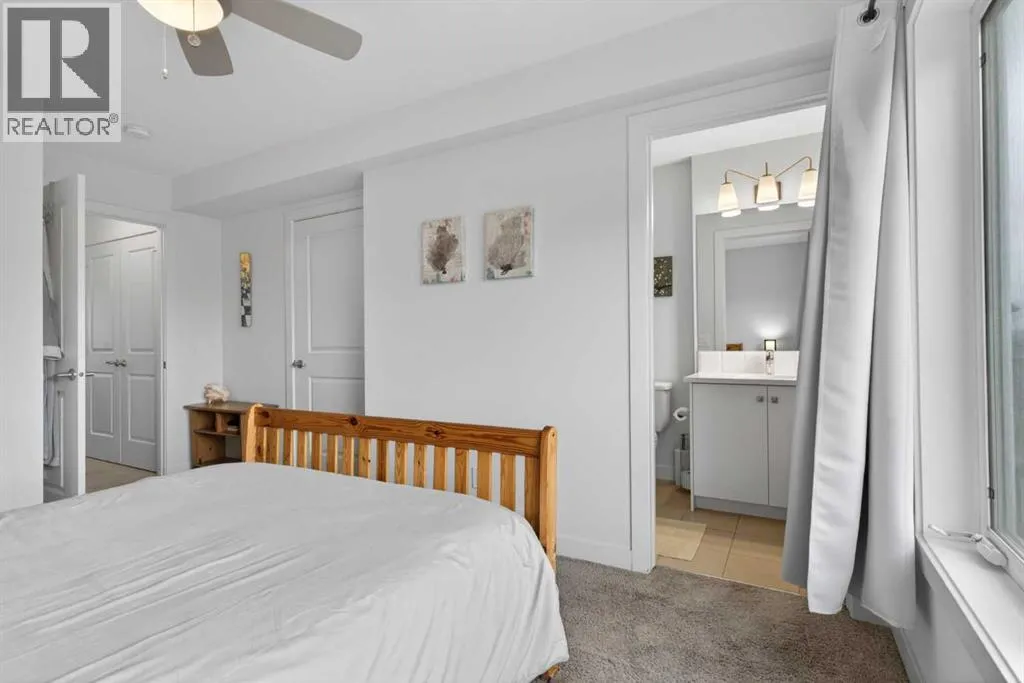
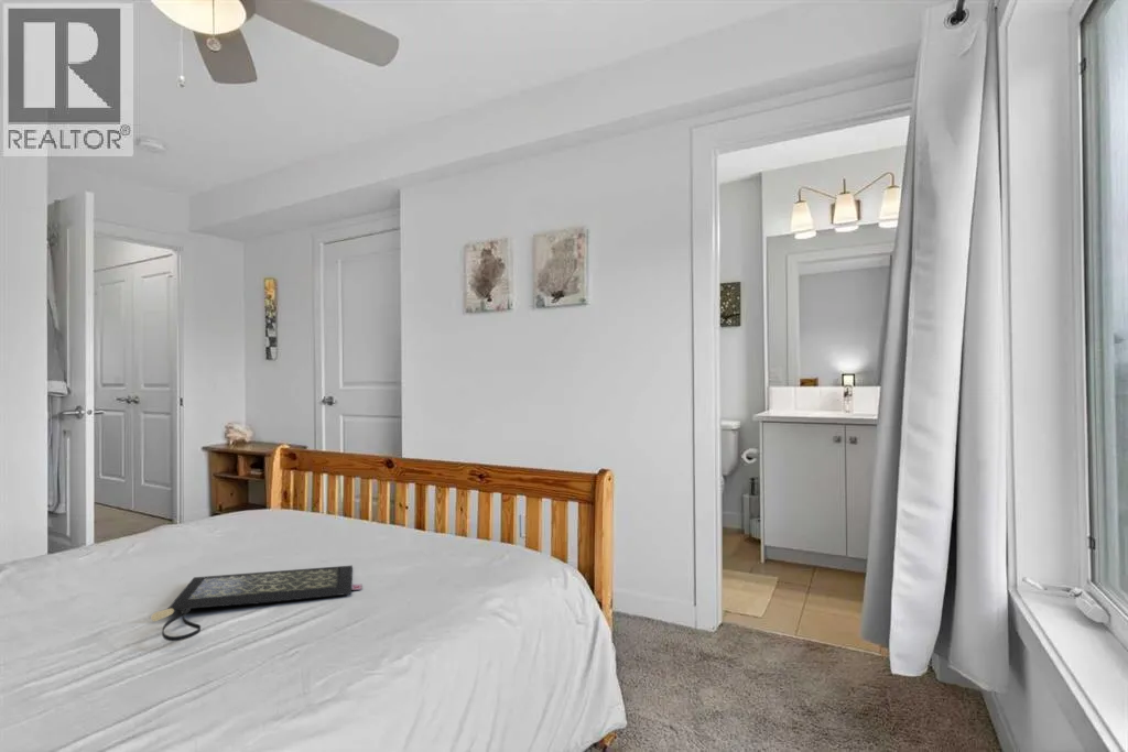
+ clutch bag (260, 587)
